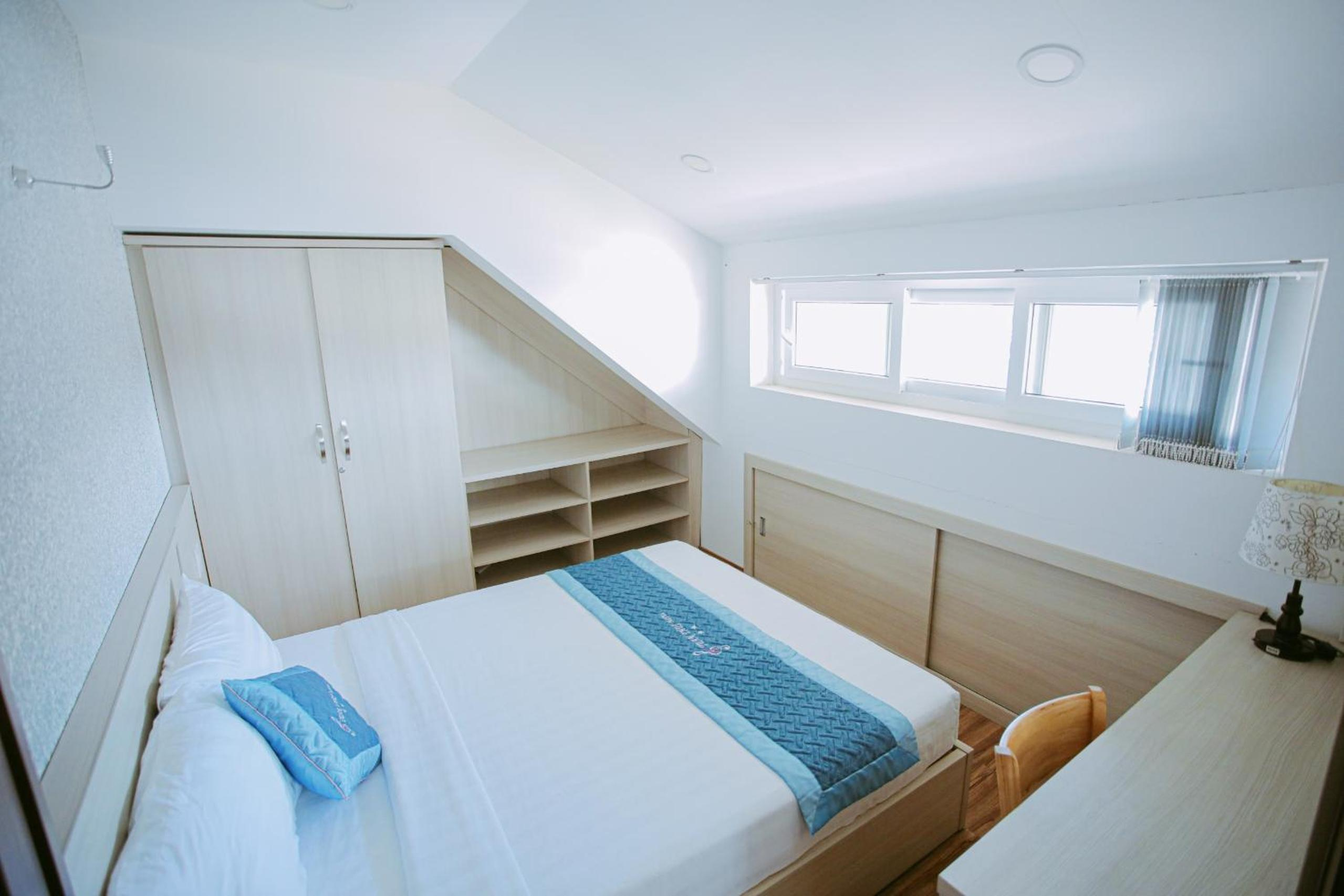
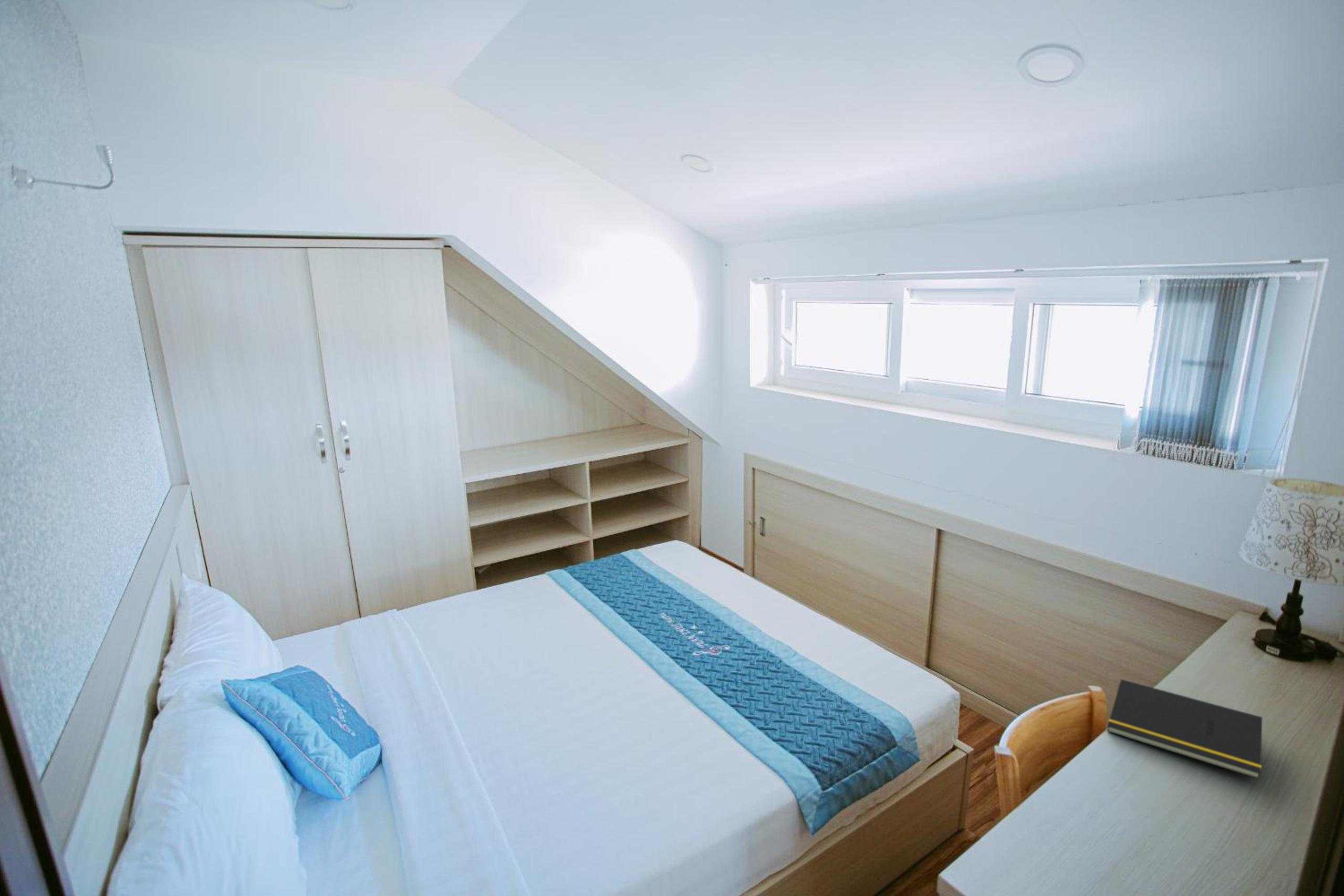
+ notepad (1183, 724)
